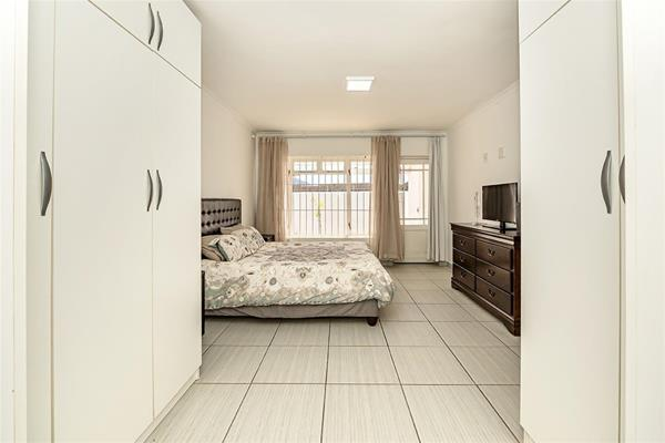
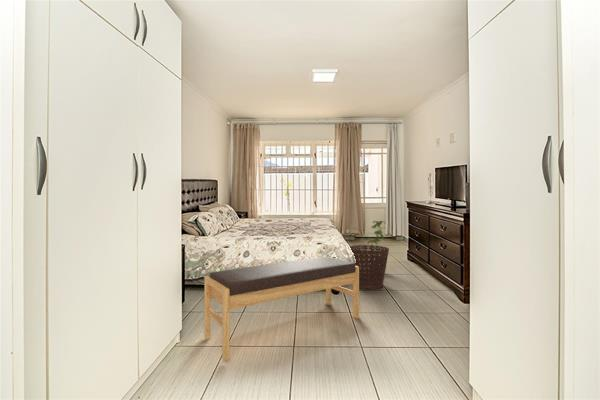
+ house plant (376, 245)
+ bench (287, 296)
+ basket (368, 266)
